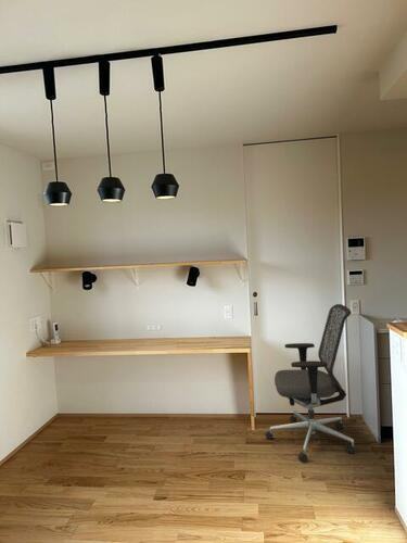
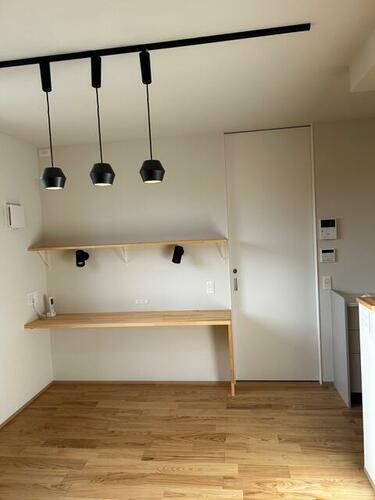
- office chair (304, 374)
